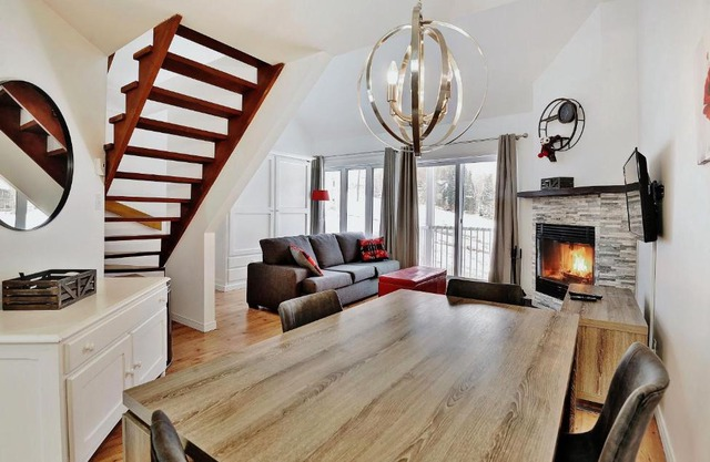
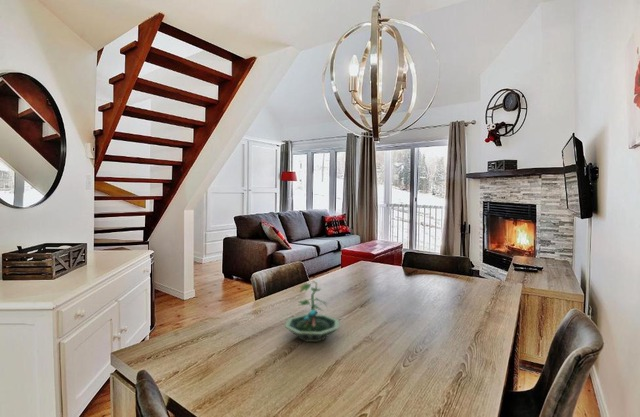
+ terrarium (313, 292)
